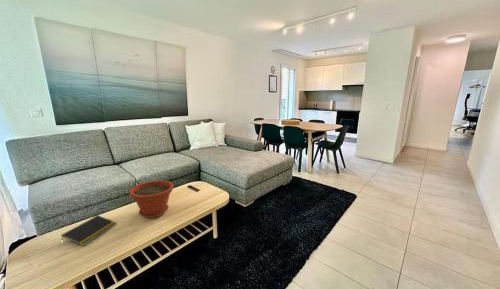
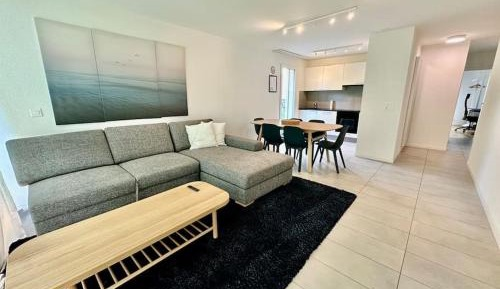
- plant pot (153, 200)
- notepad (90, 229)
